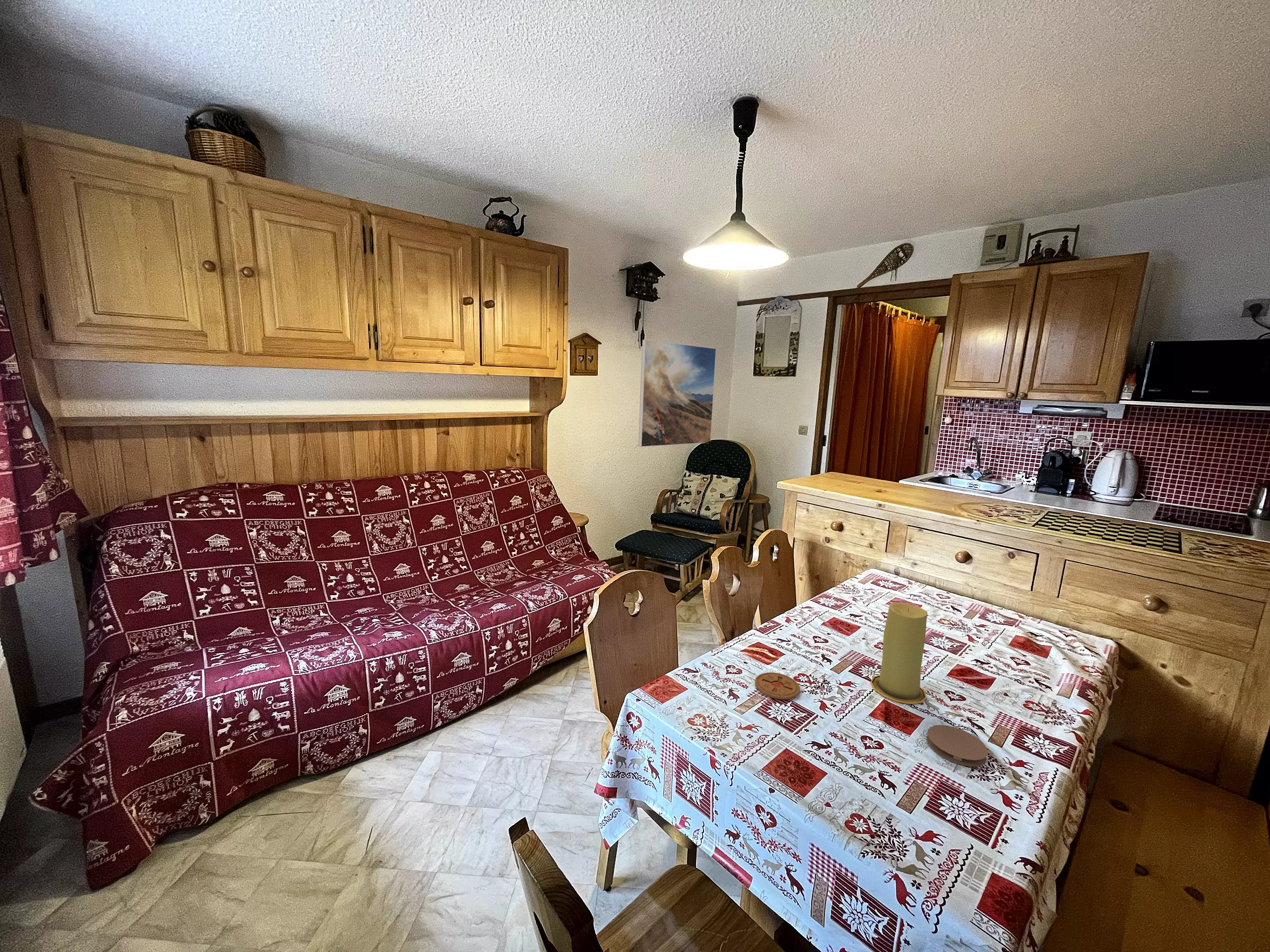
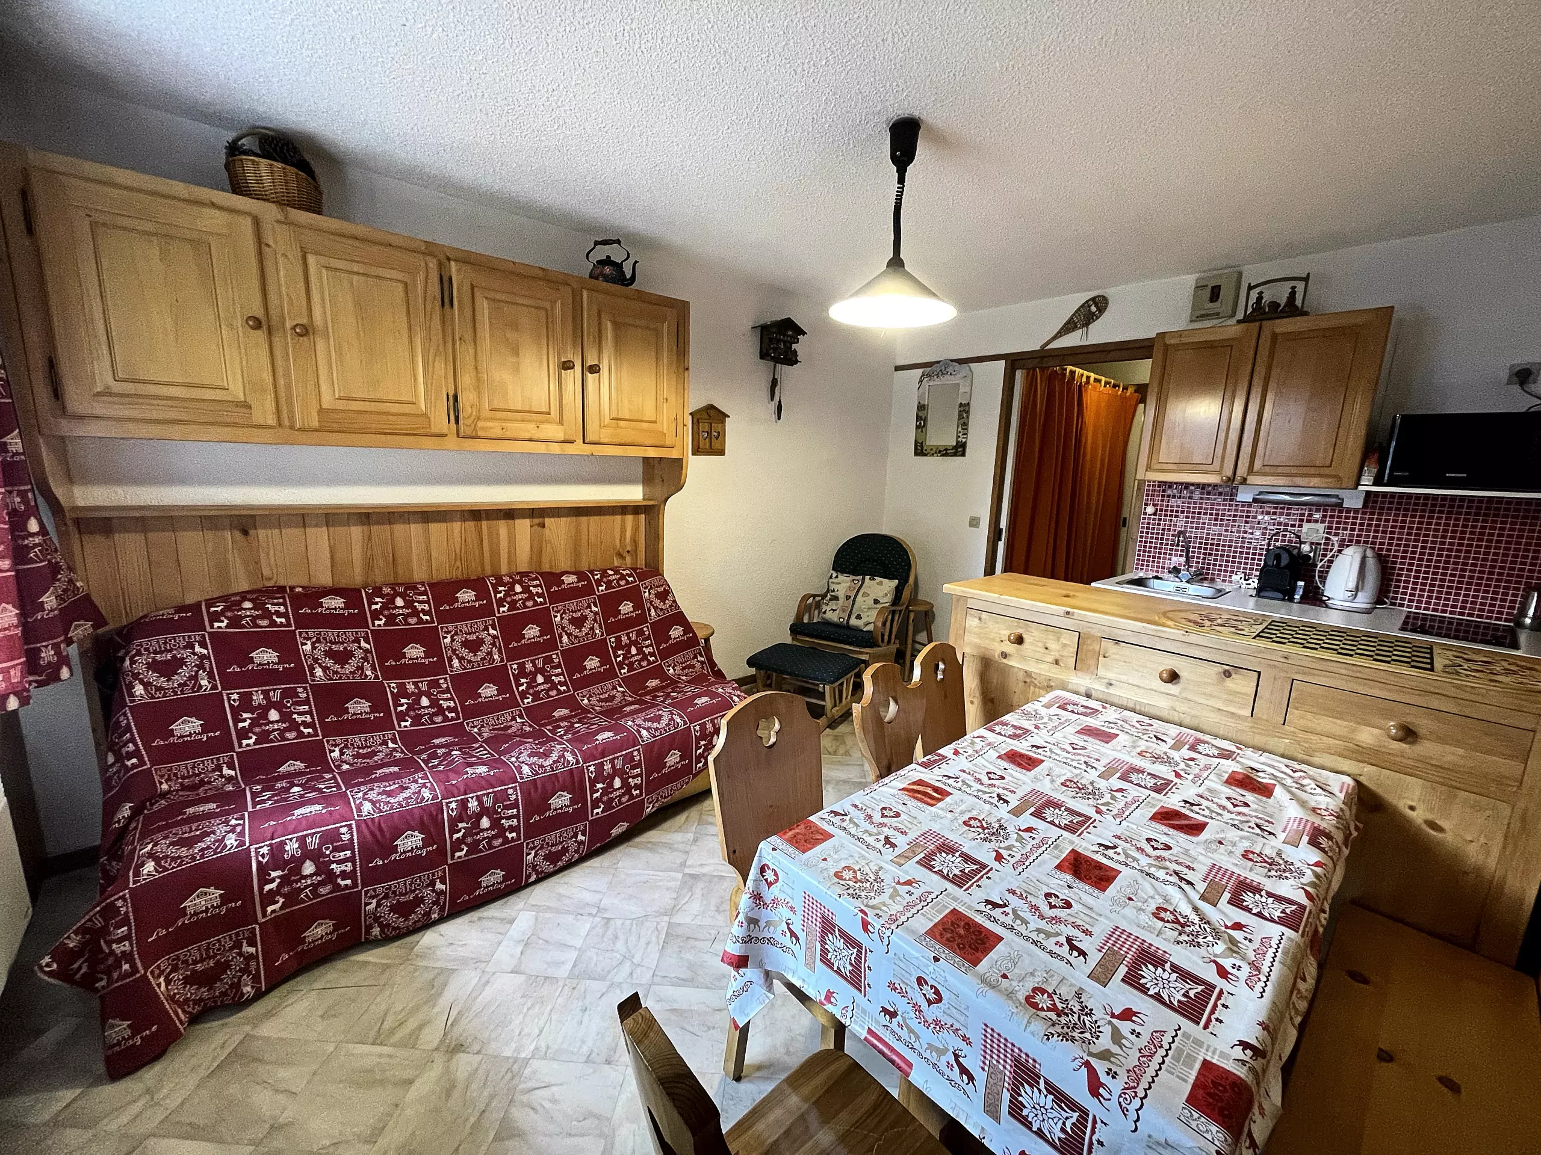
- candle (903, 649)
- coaster (956, 745)
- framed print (679, 395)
- coaster (777, 685)
